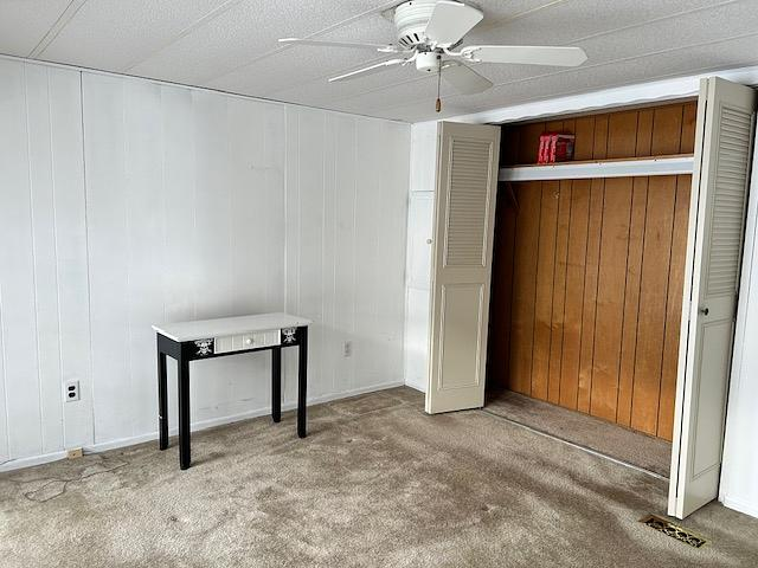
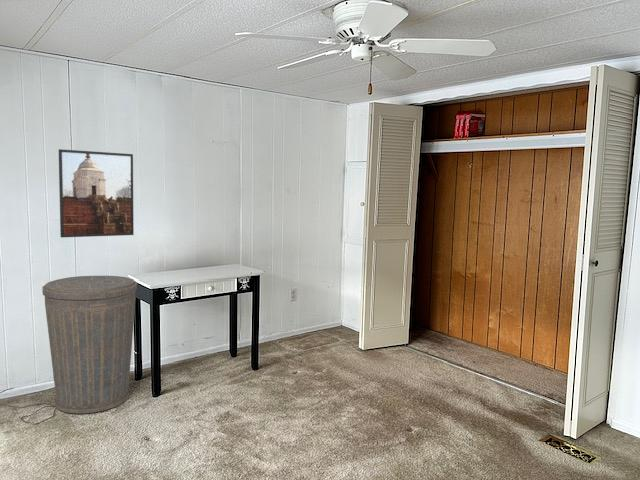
+ trash can (92, 341)
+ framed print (97, 194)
